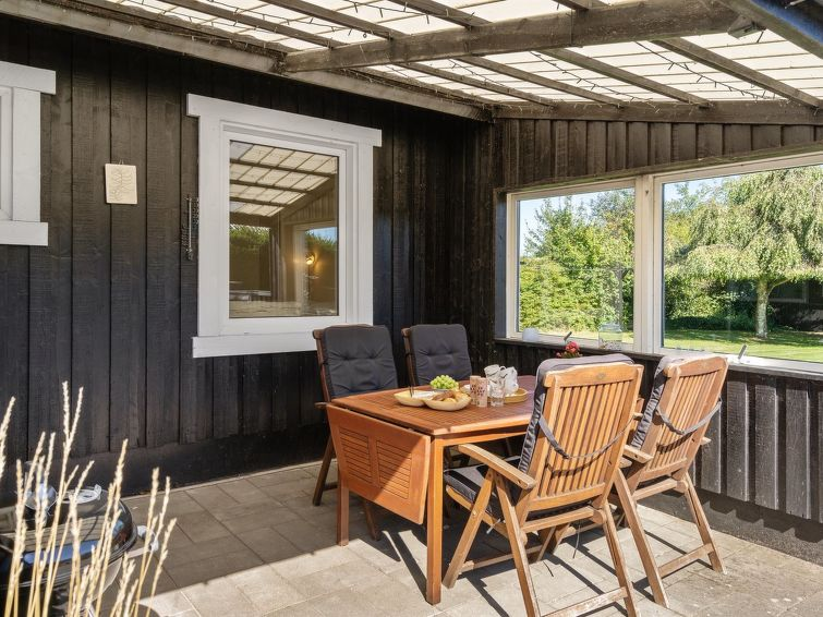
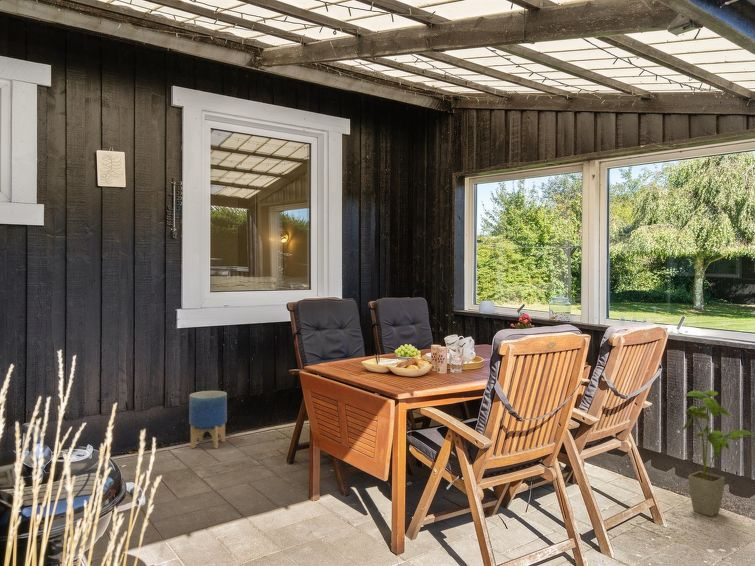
+ planter (208, 419)
+ house plant (714, 453)
